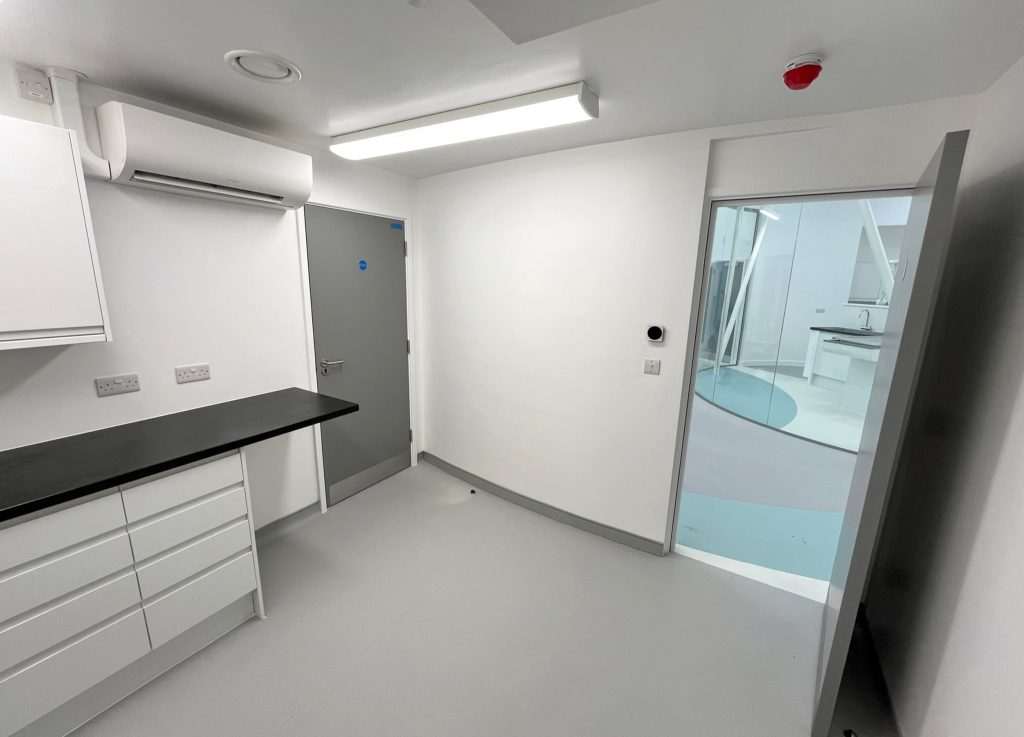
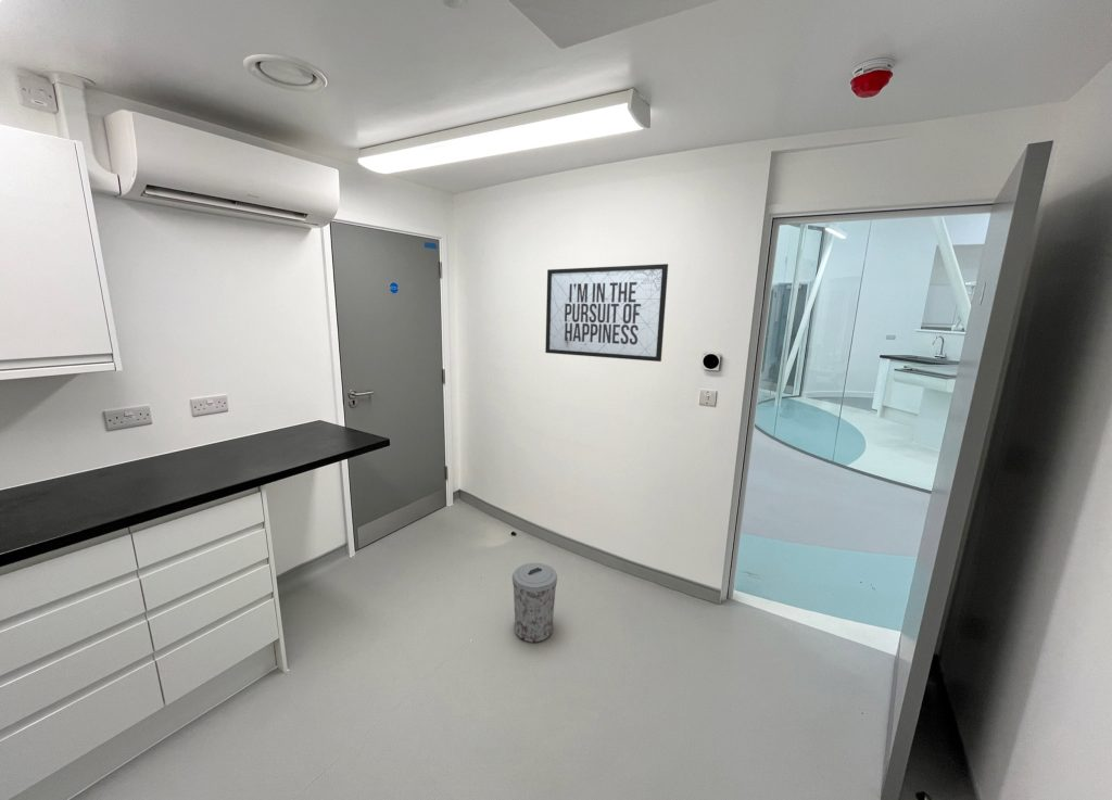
+ trash can (534, 599)
+ mirror (601, 313)
